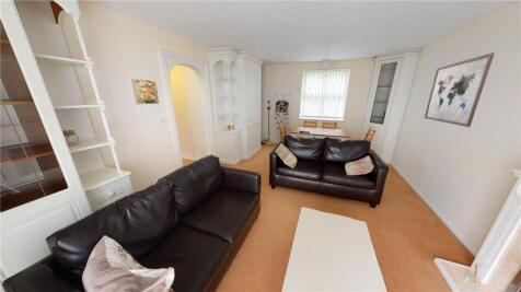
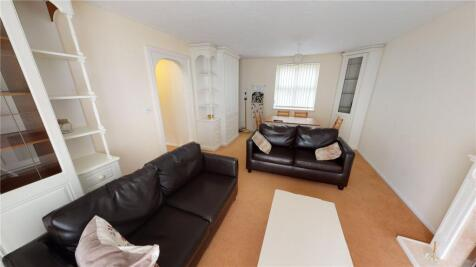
- wall art (450, 93)
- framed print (147, 92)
